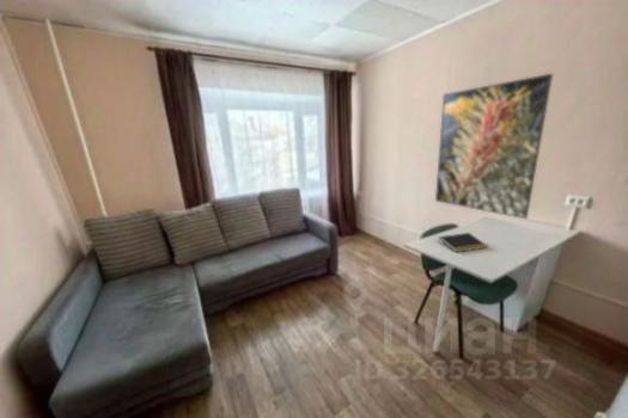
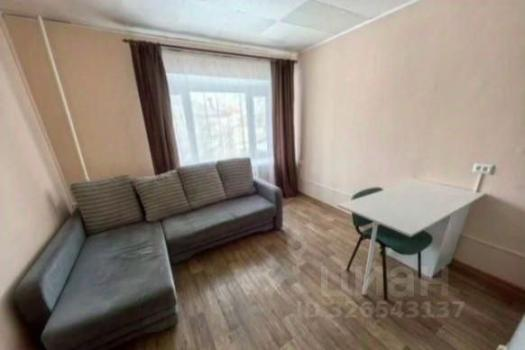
- notepad (462, 241)
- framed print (481, 150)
